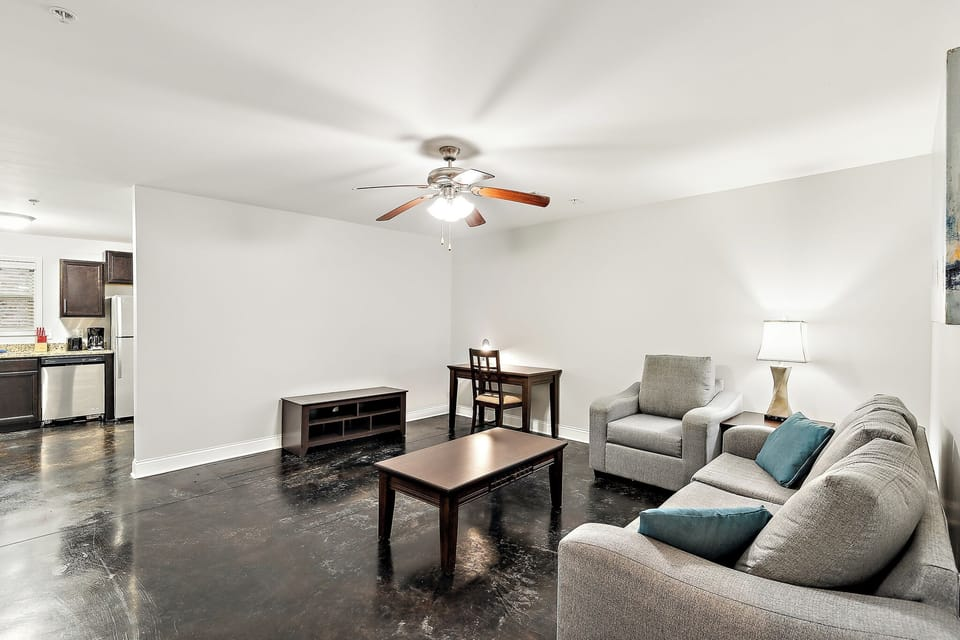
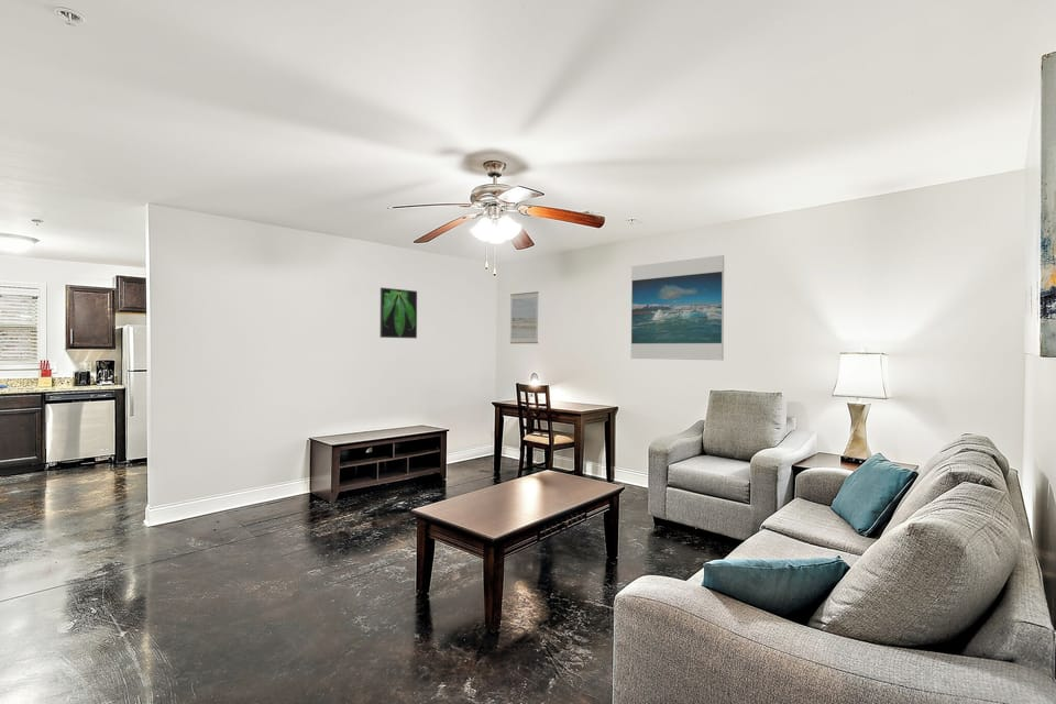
+ wall art (524, 318)
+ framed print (398, 314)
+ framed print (674, 310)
